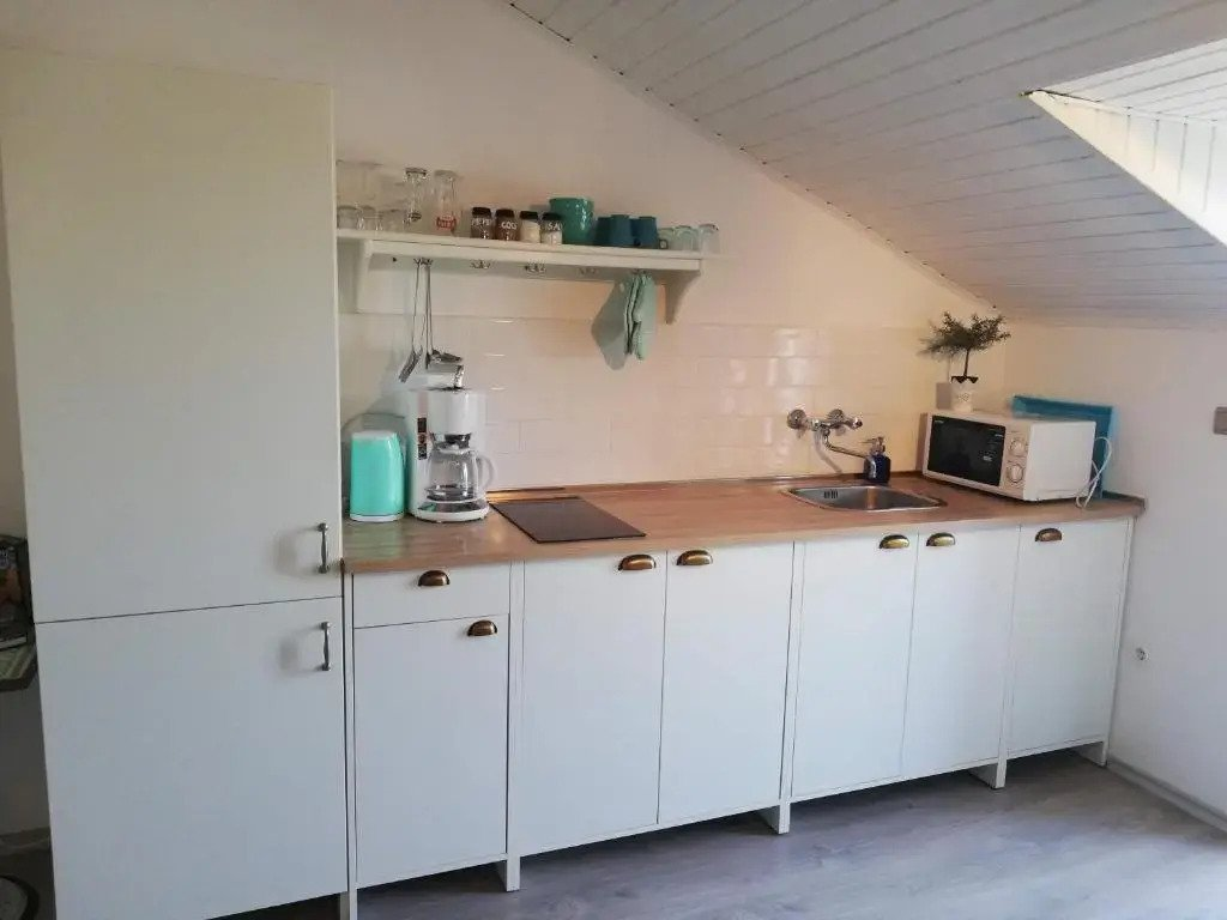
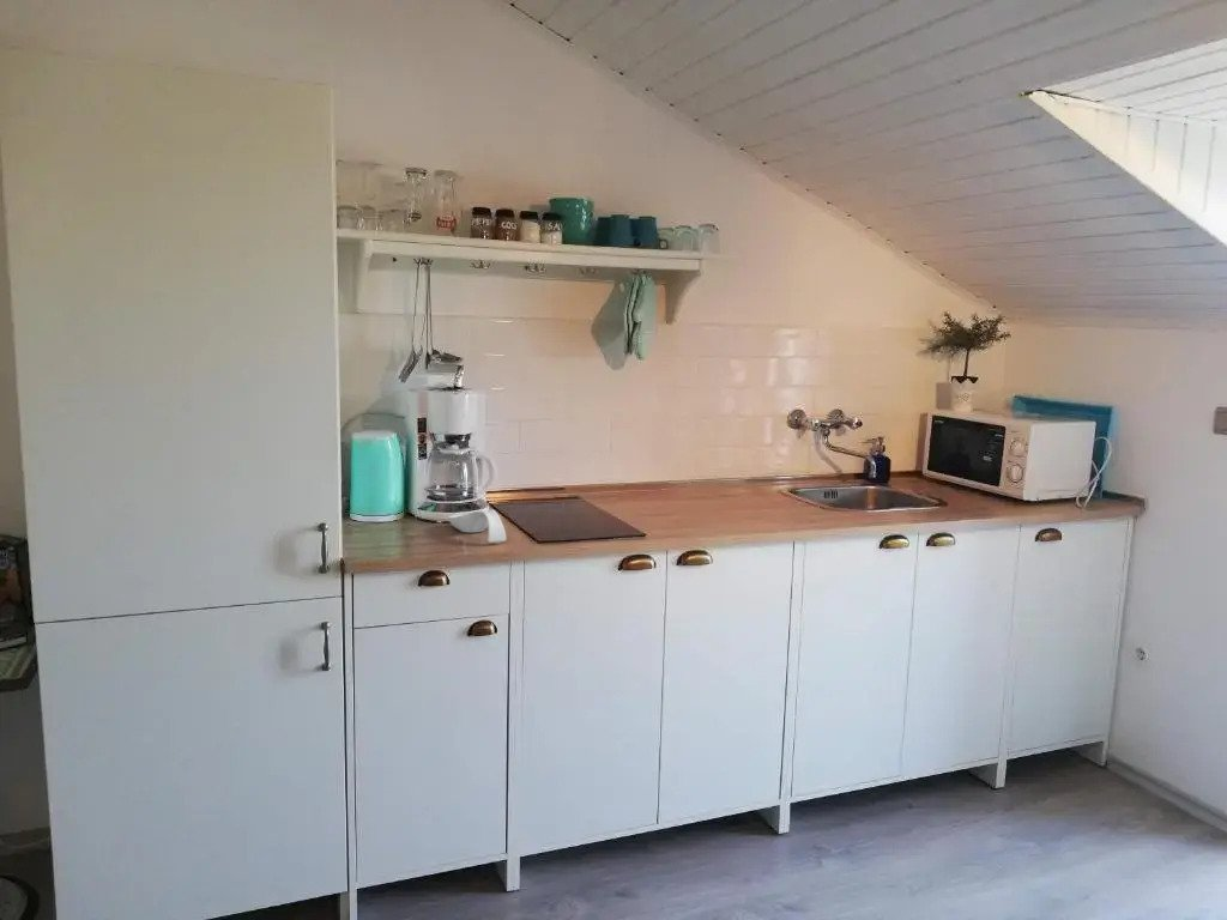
+ spoon rest (479, 520)
